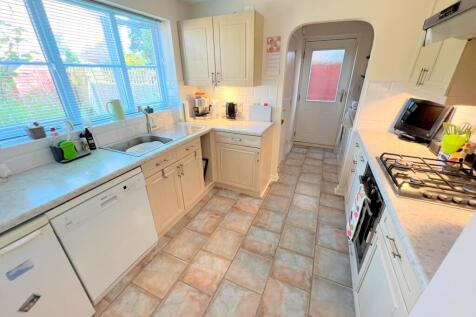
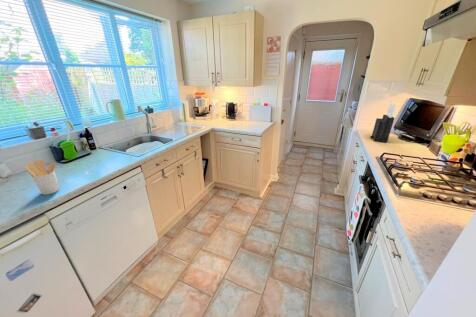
+ knife block (382, 122)
+ utensil holder (43, 176)
